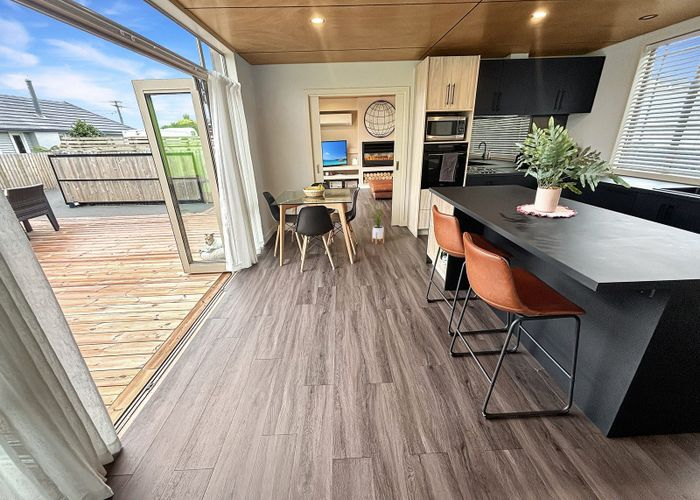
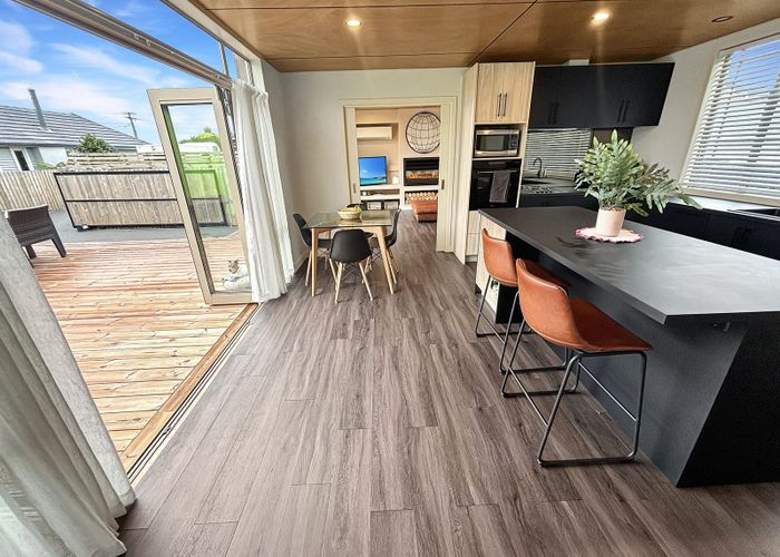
- house plant (378, 222)
